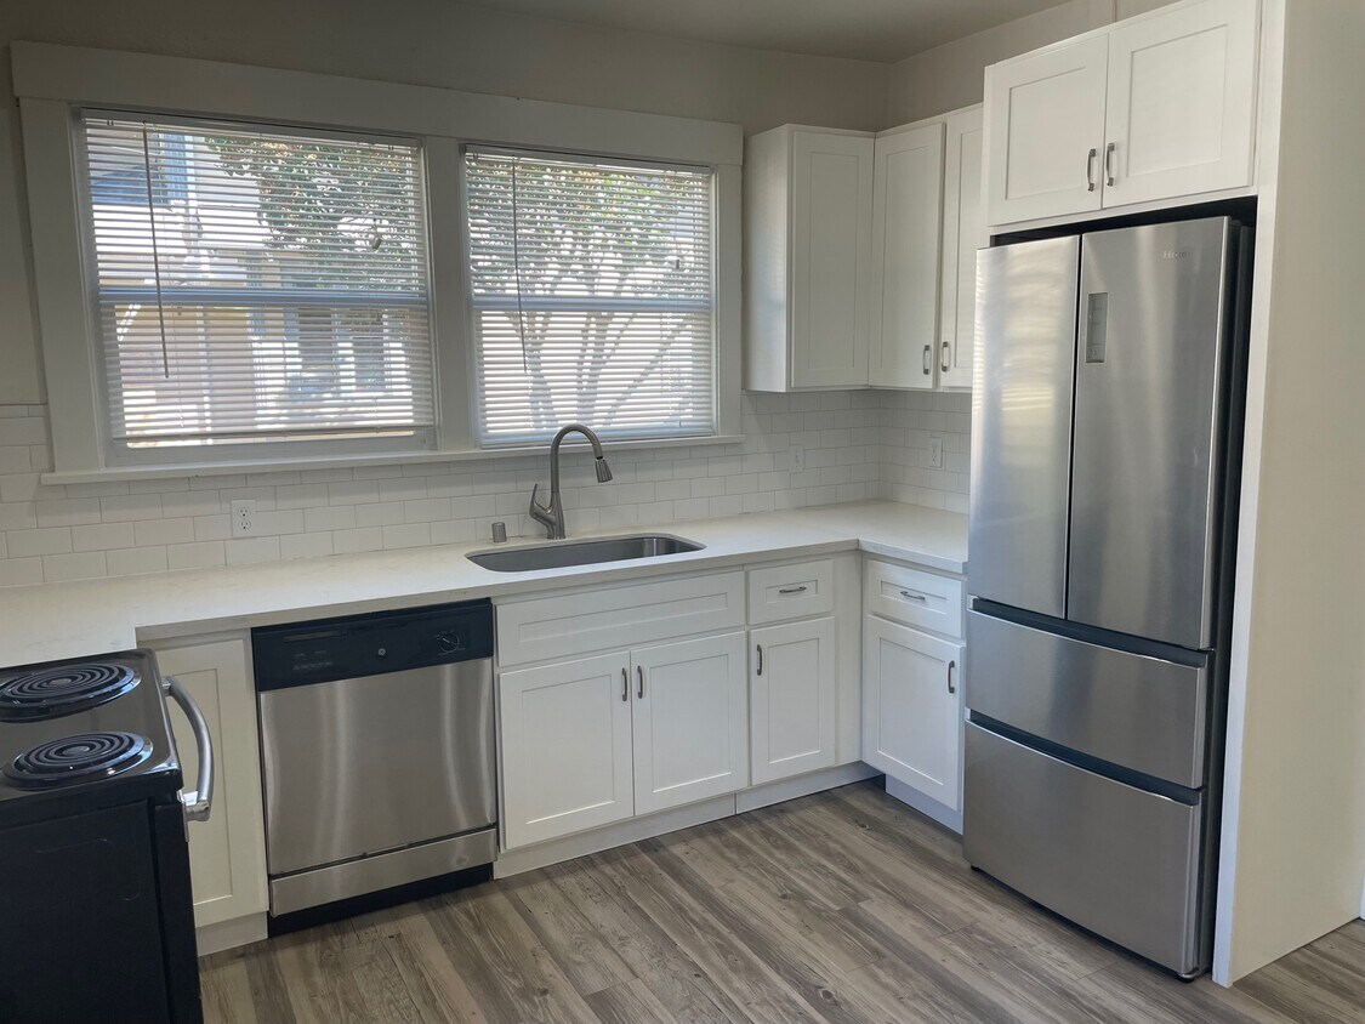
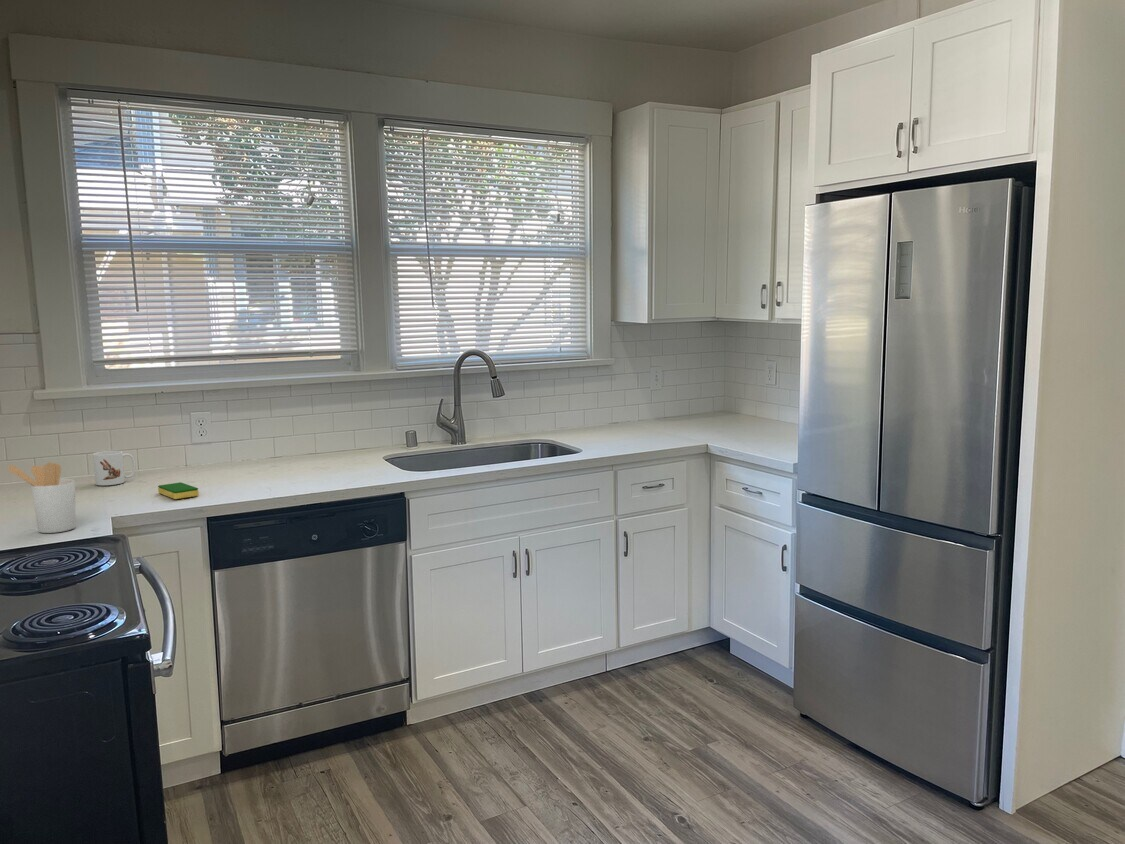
+ mug (115, 467)
+ dish sponge (178, 490)
+ utensil holder (42, 495)
